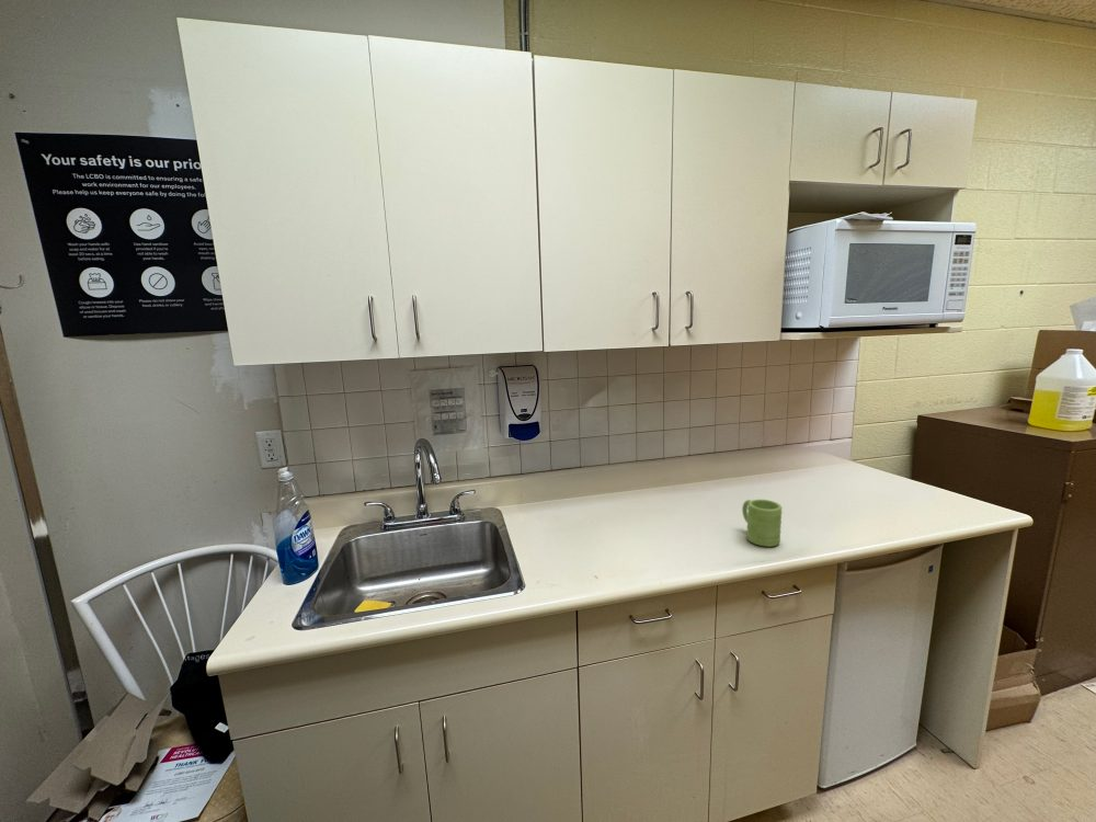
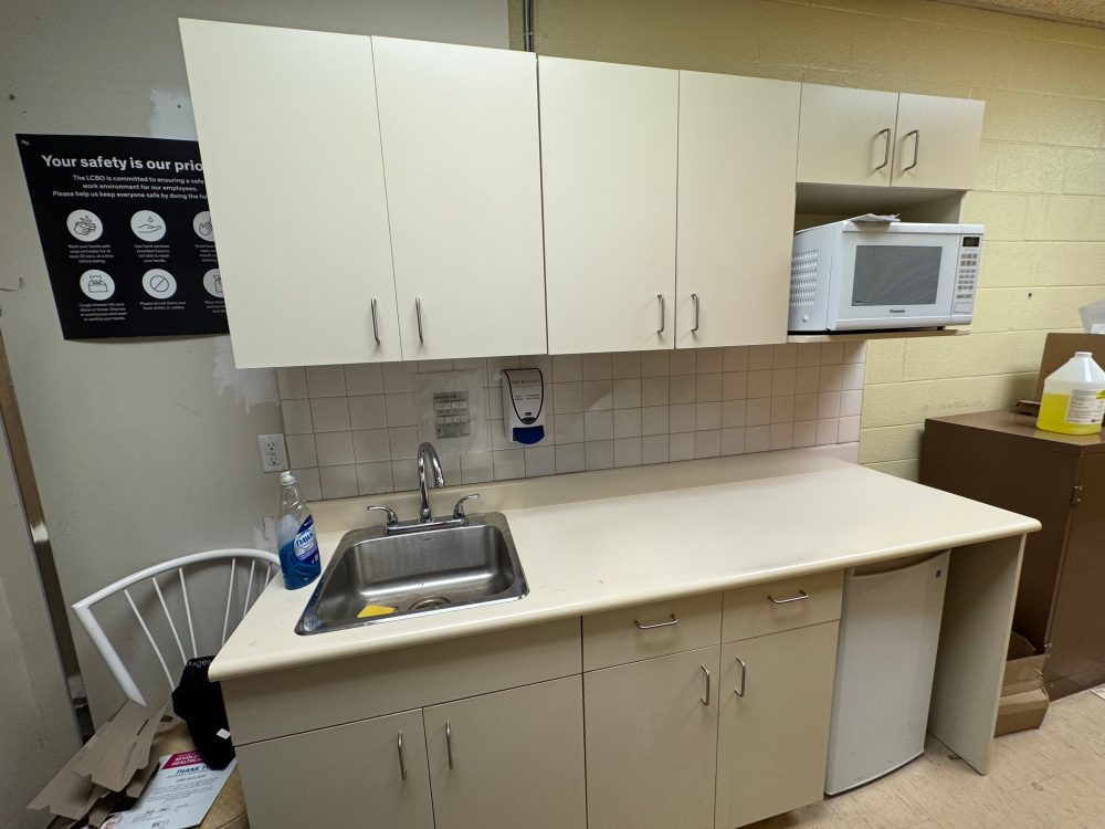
- mug (758, 520)
